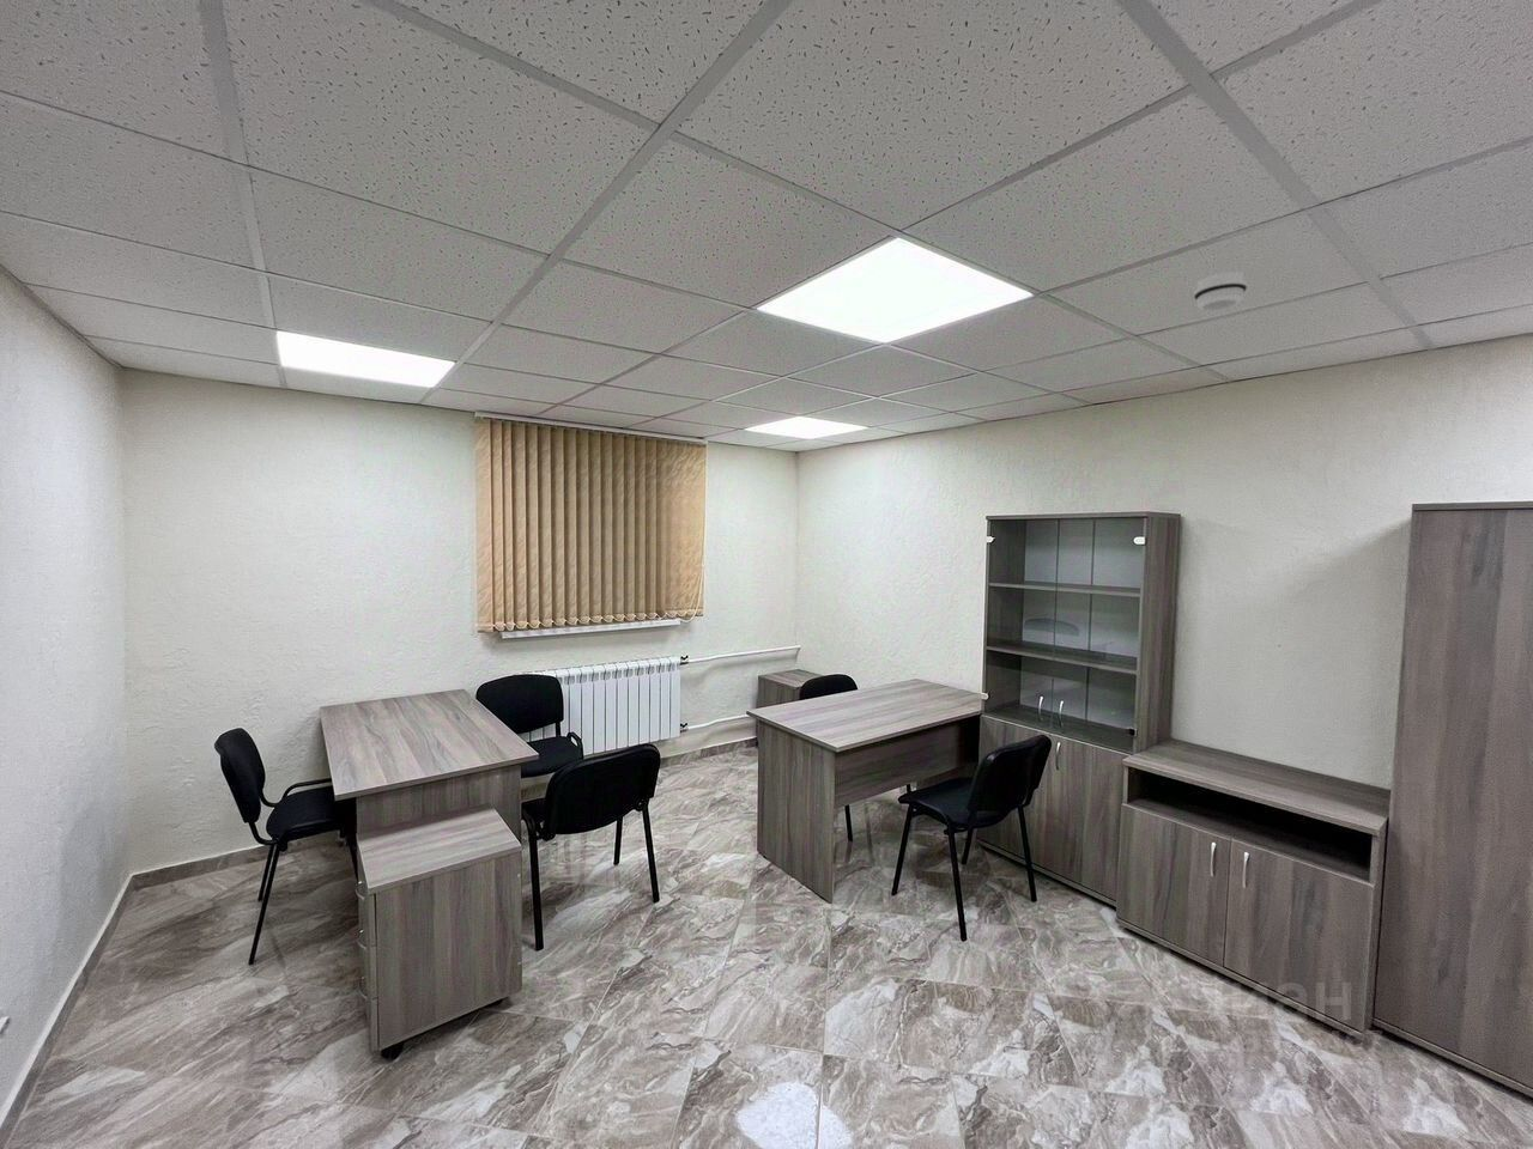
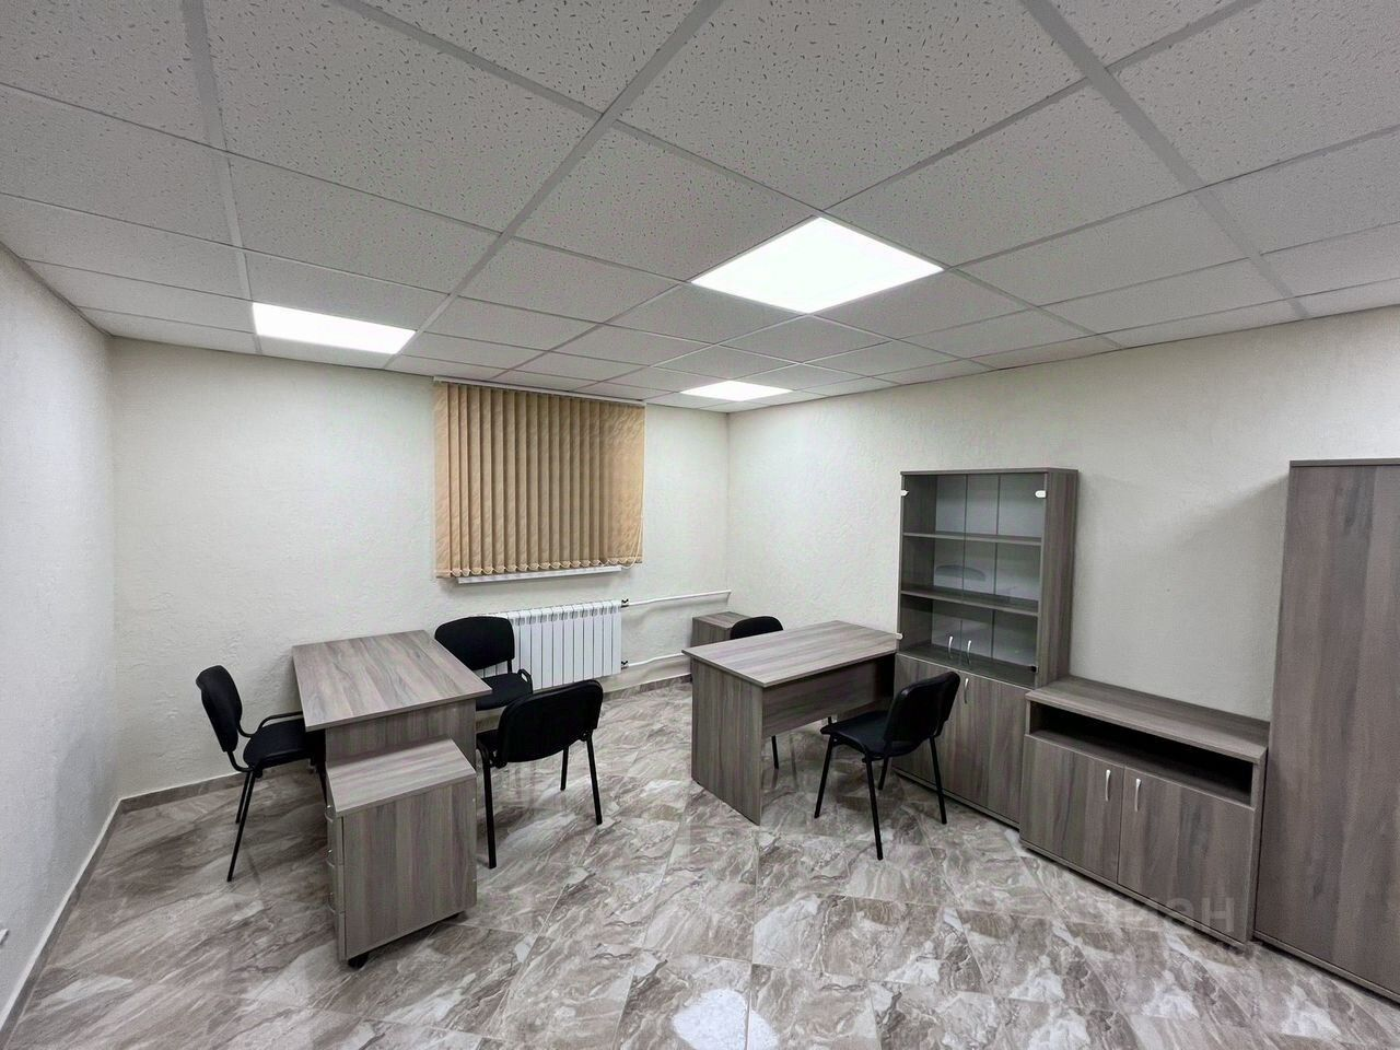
- smoke detector (1219, 292)
